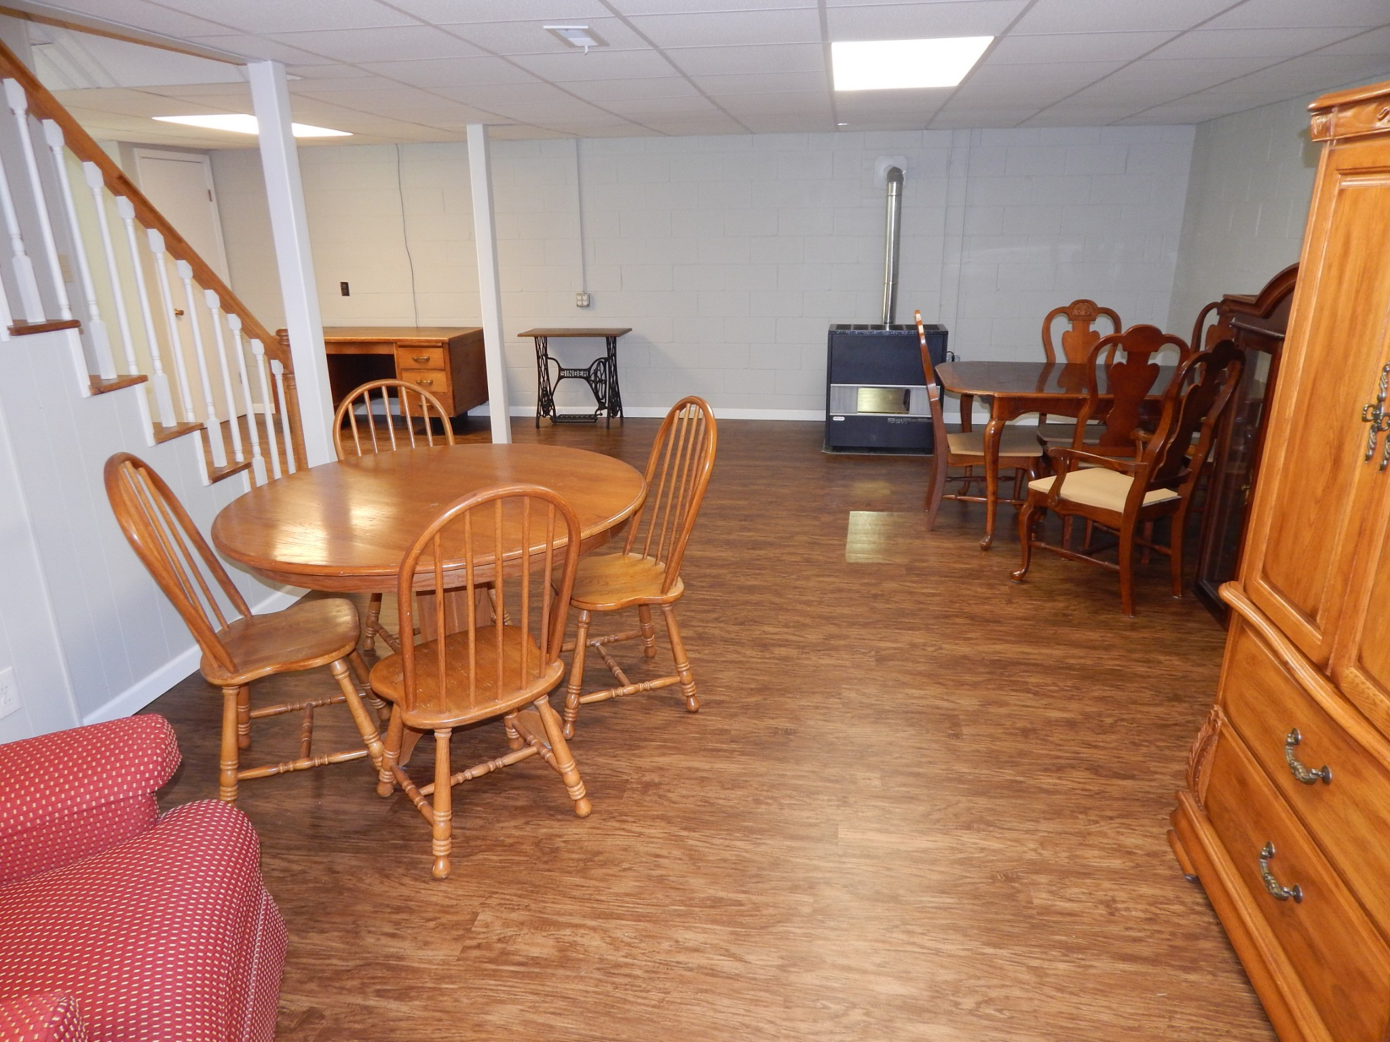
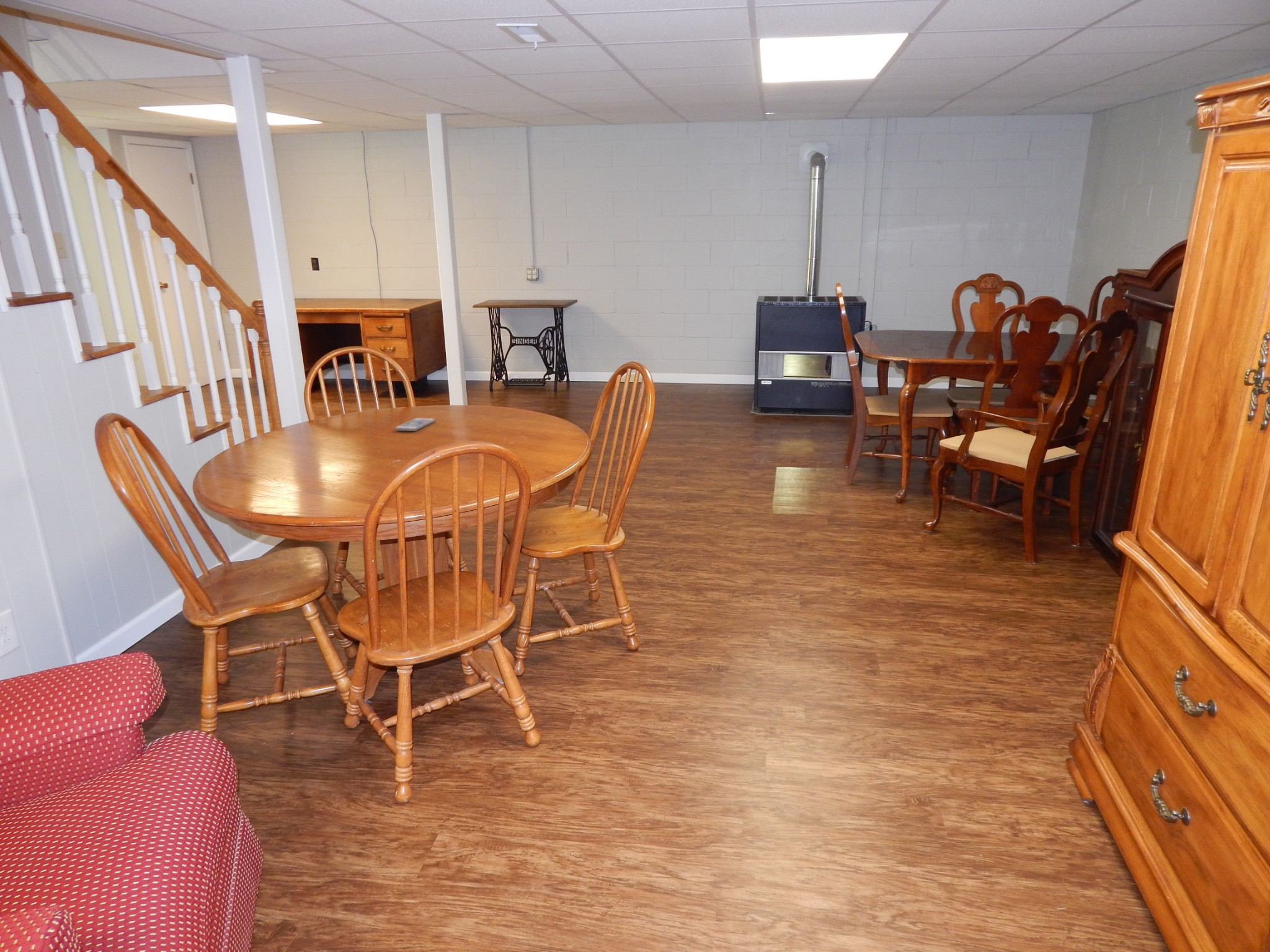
+ smartphone (415, 424)
